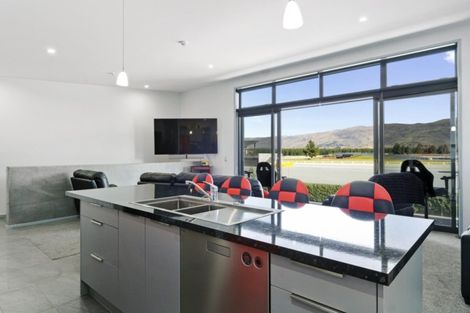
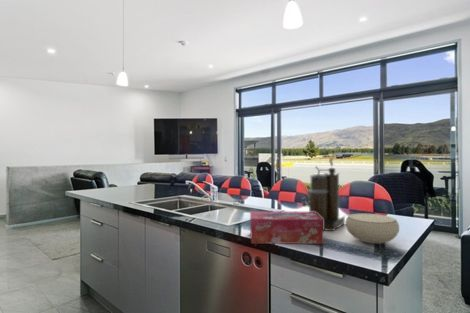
+ coffee maker (320, 190)
+ bowl (371, 229)
+ tissue box (284, 226)
